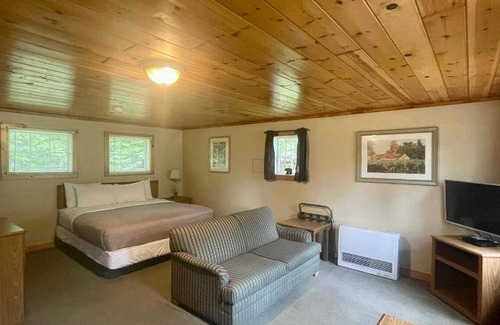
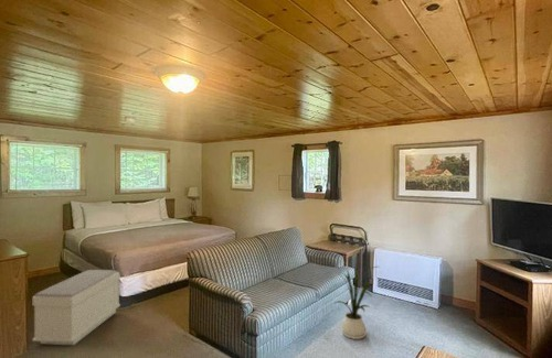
+ house plant (355, 299)
+ bench (81, 303)
